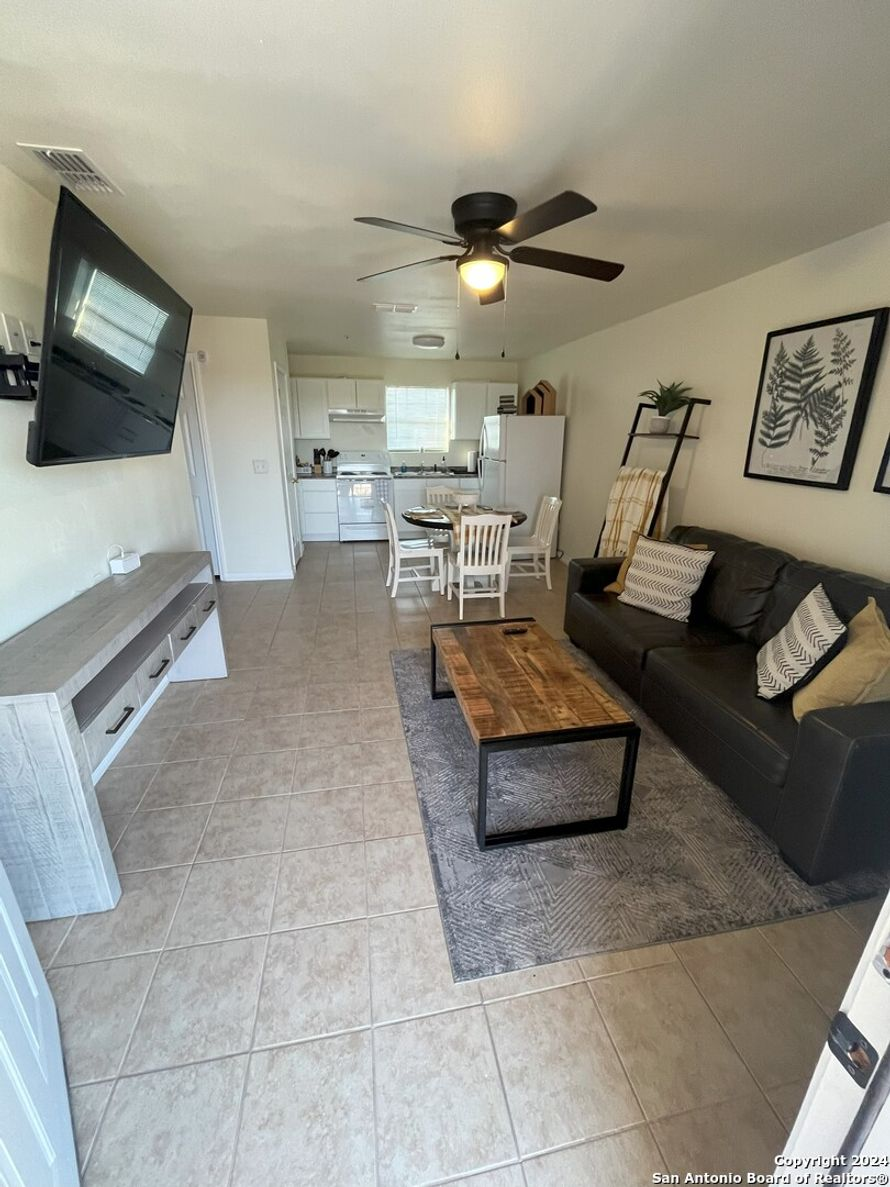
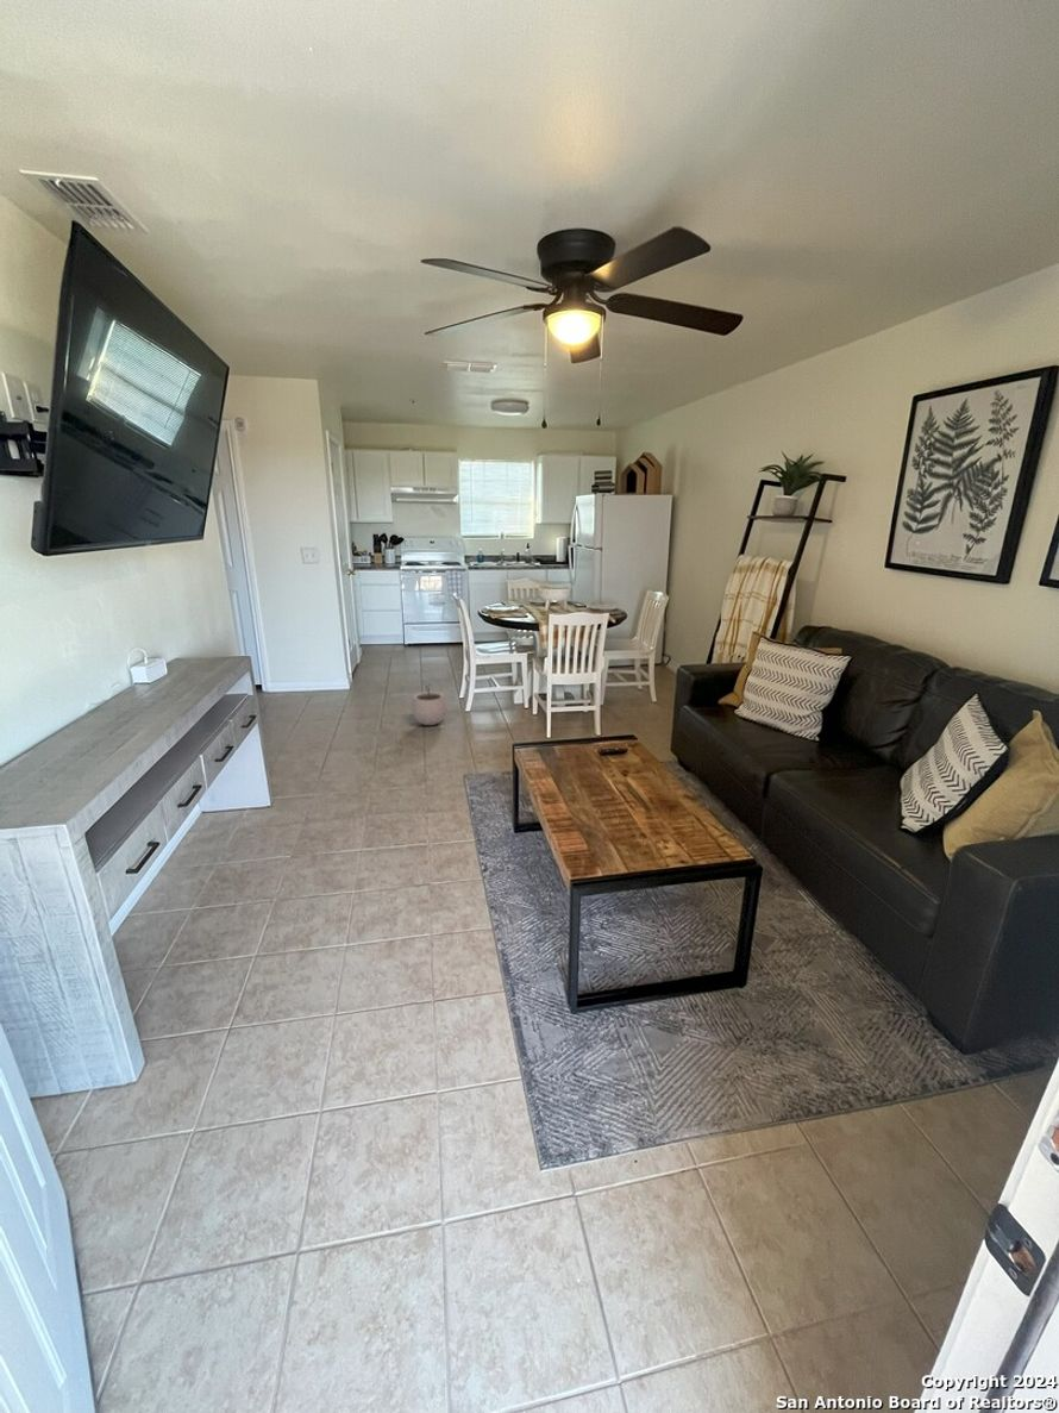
+ plant pot (428, 704)
